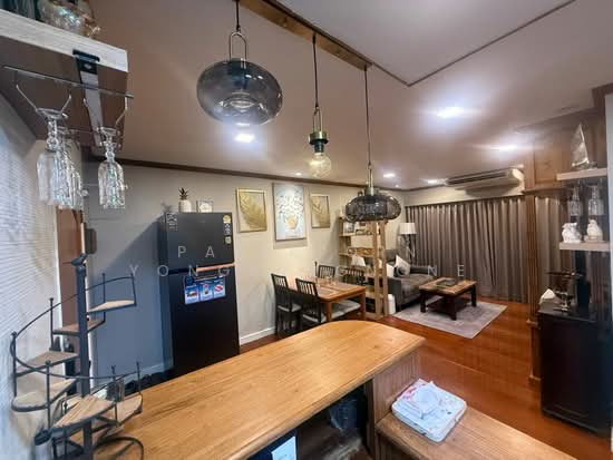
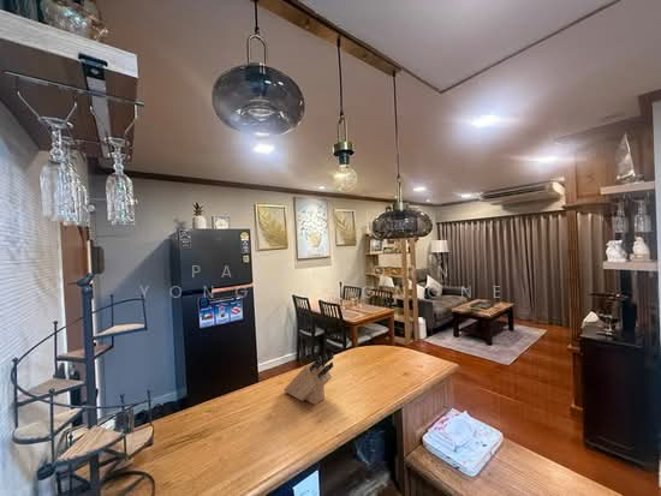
+ knife block (309, 372)
